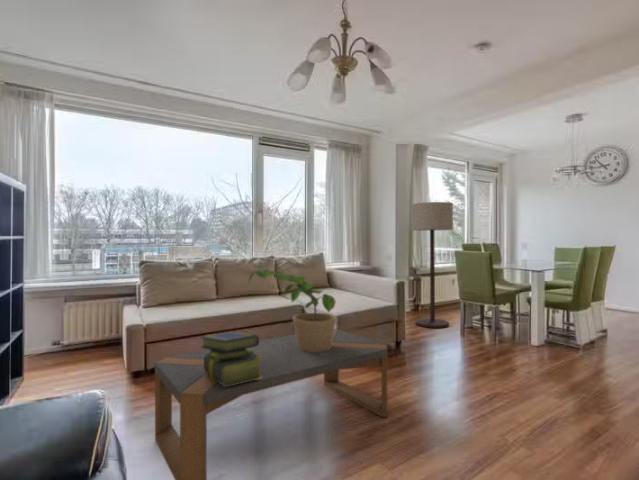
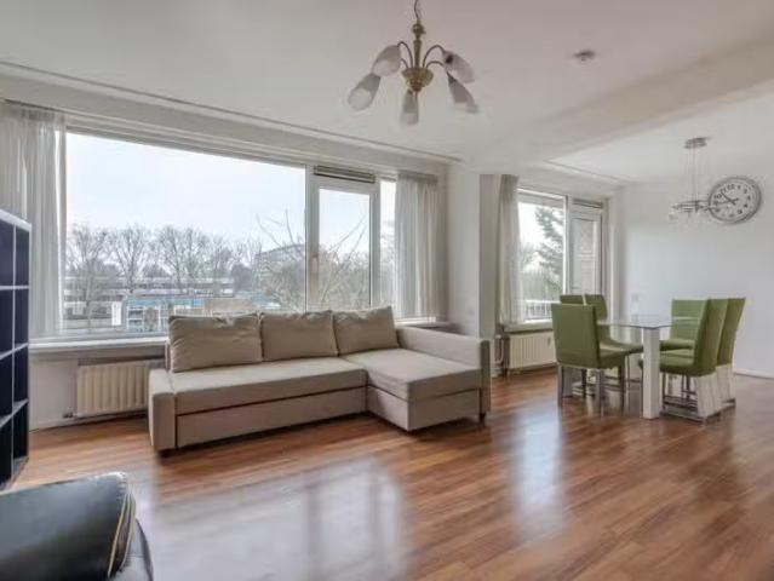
- stack of books (229, 354)
- potted plant (292, 301)
- floor lamp (432, 264)
- coffee table (278, 385)
